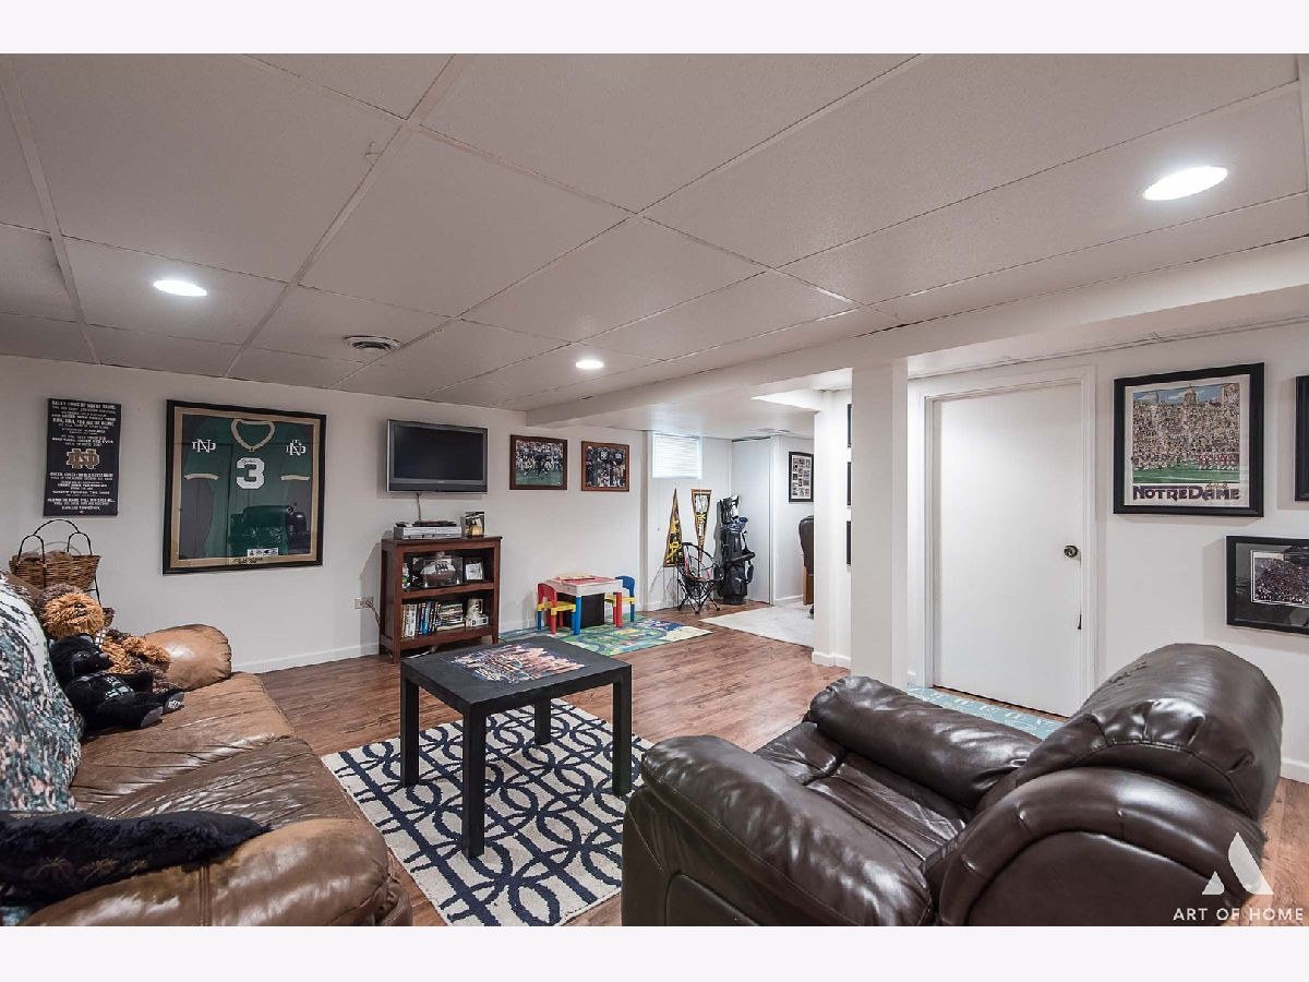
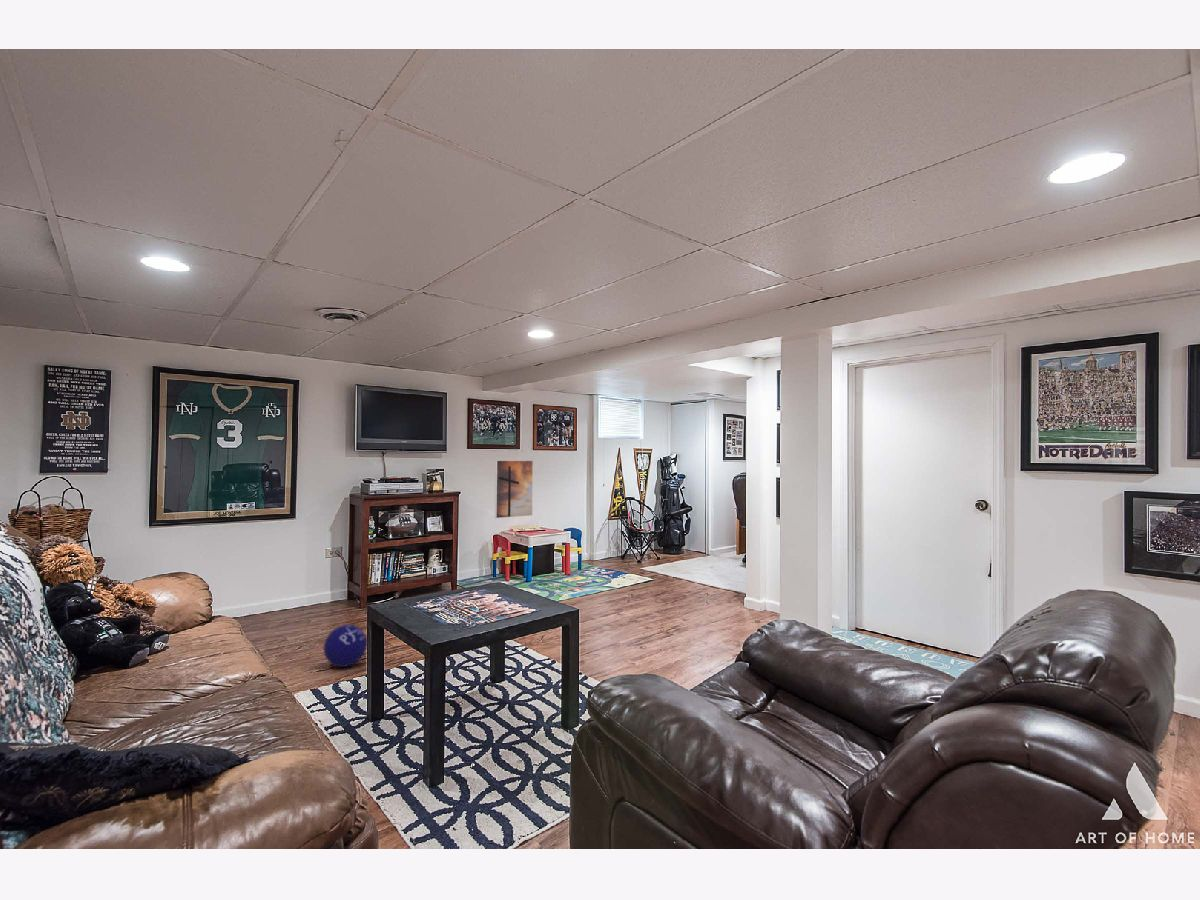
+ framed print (514, 488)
+ ball (345, 645)
